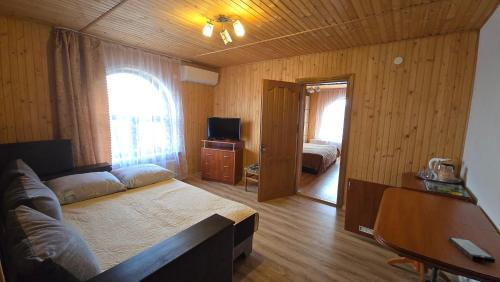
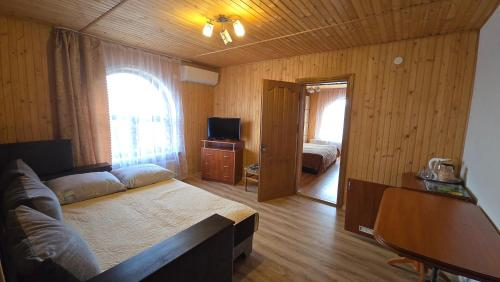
- smartphone (469, 249)
